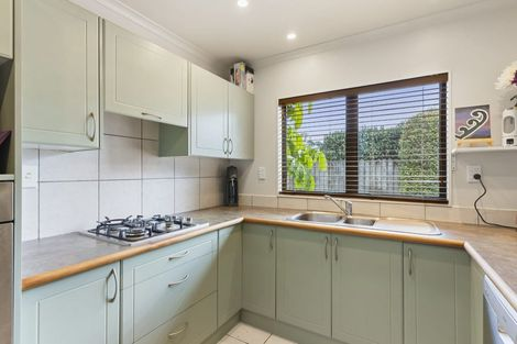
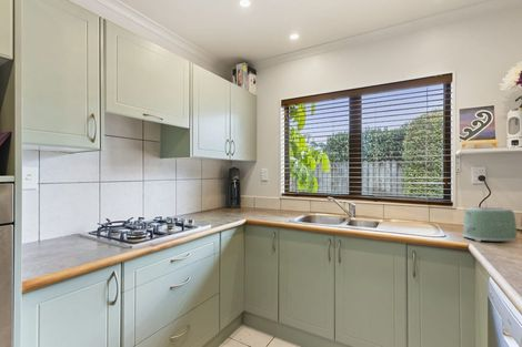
+ toaster (488, 223)
